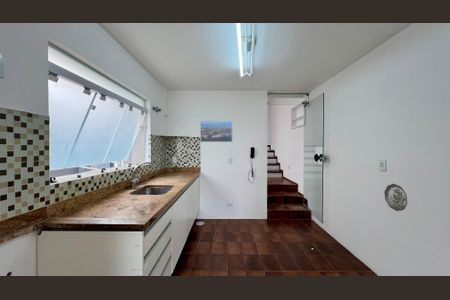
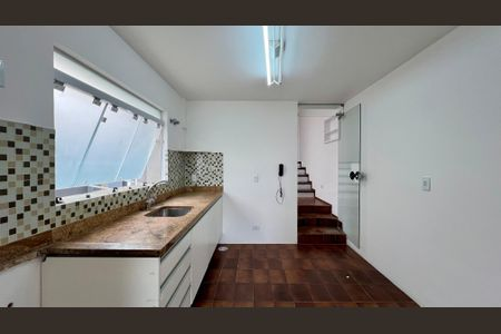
- decorative plate (396, 197)
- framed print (216, 131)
